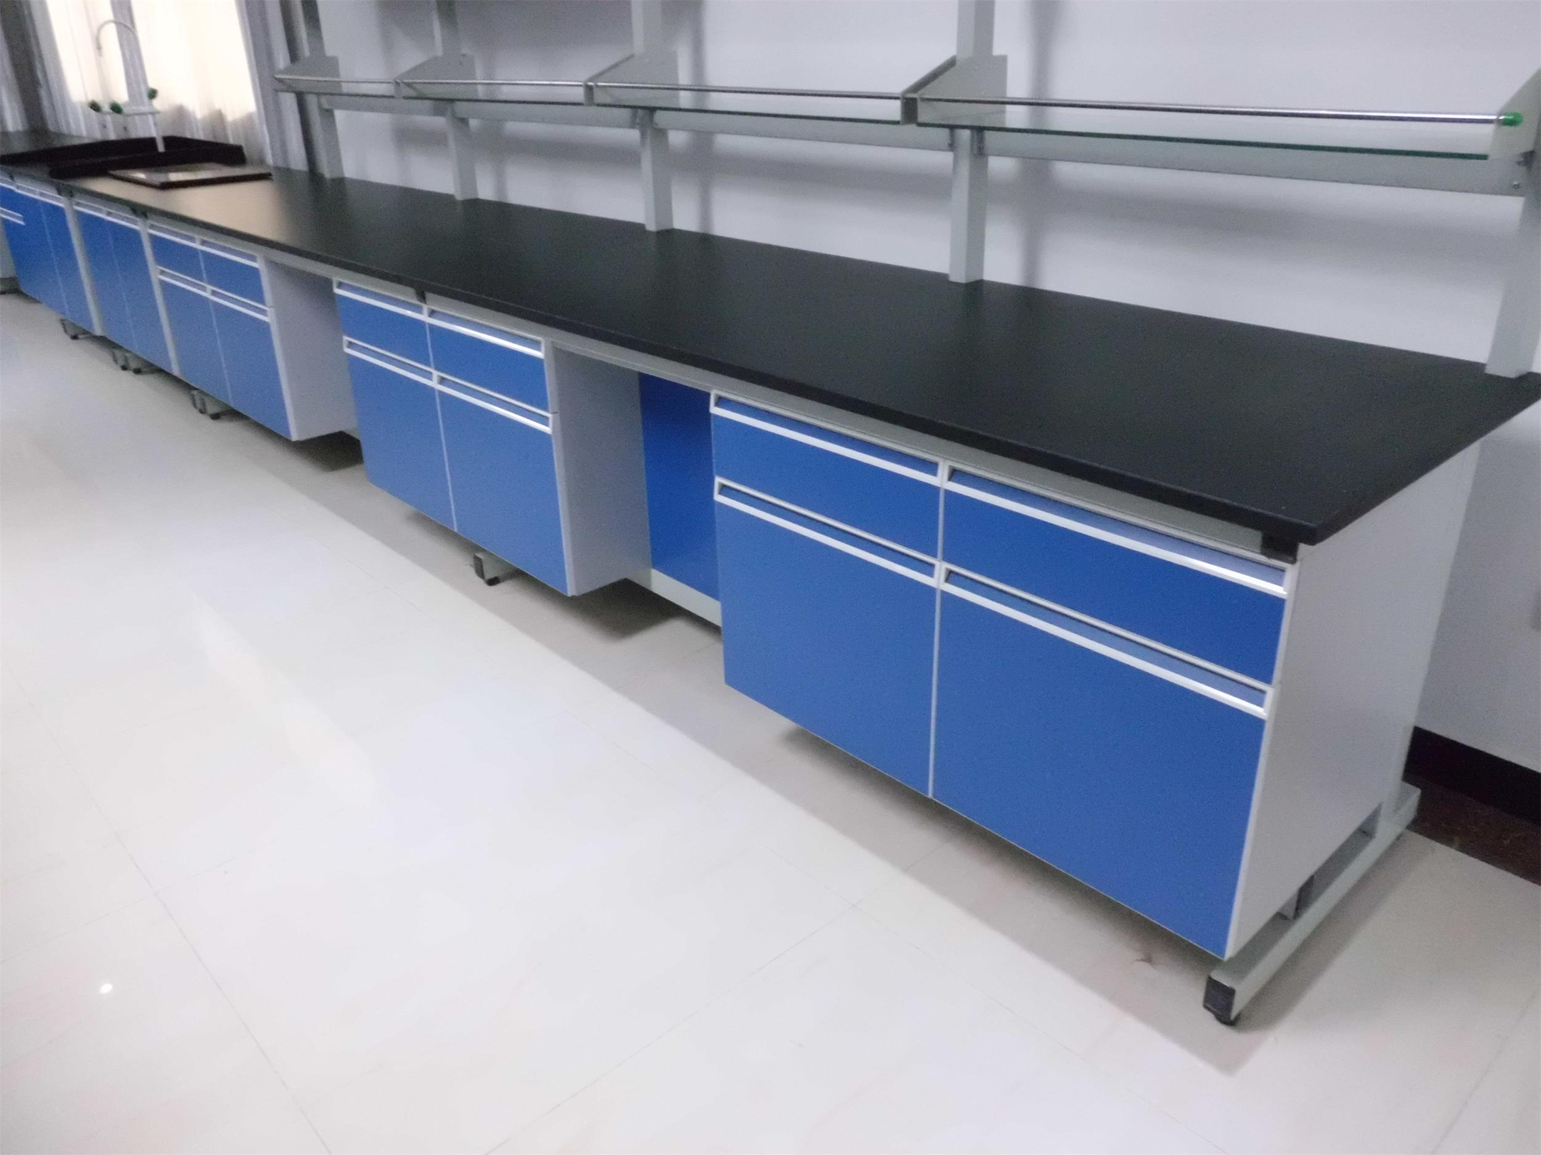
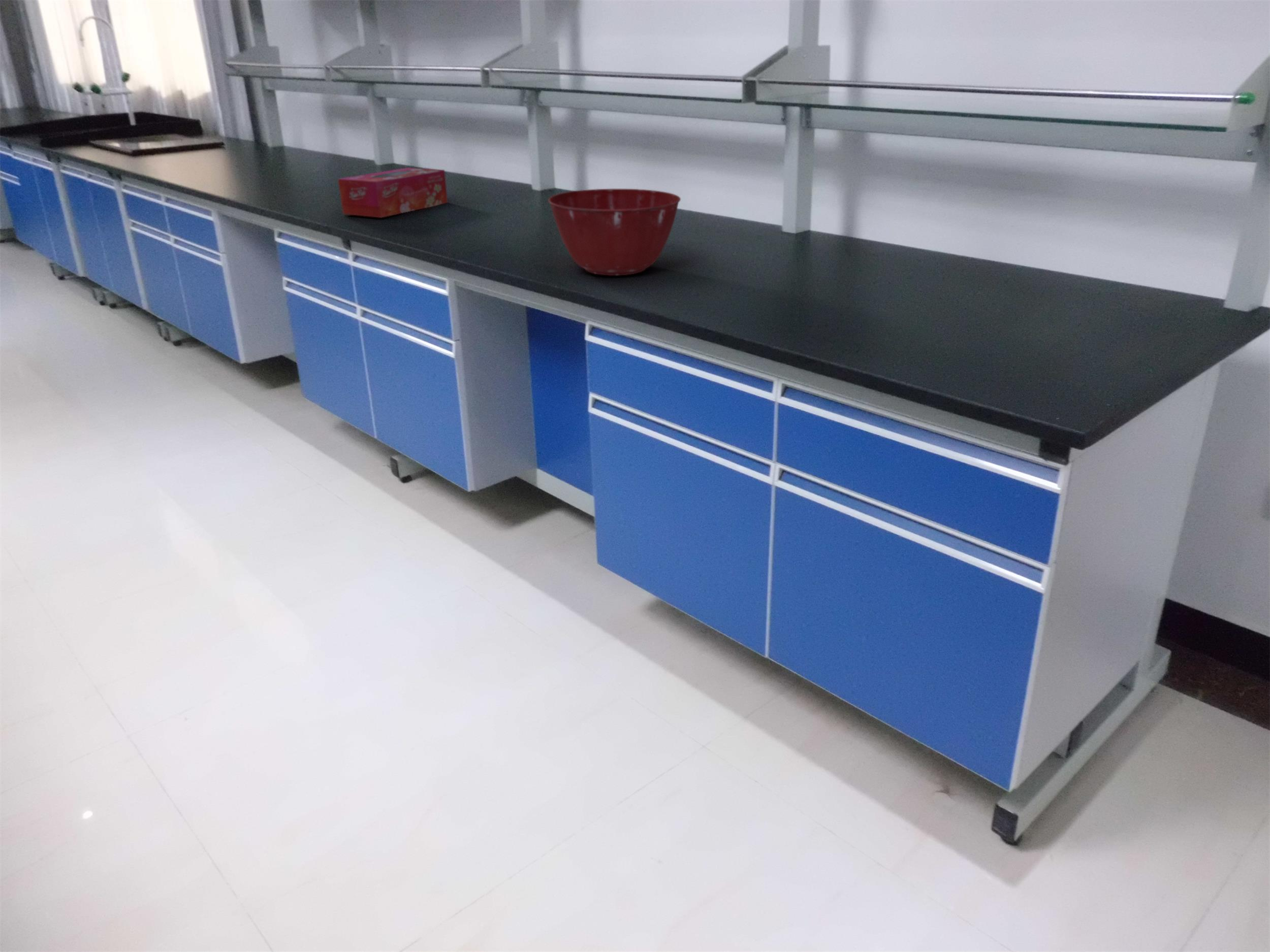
+ mixing bowl (615, 234)
+ tissue box (395, 191)
